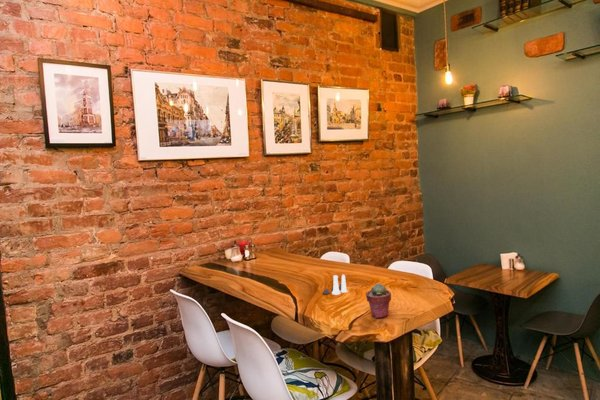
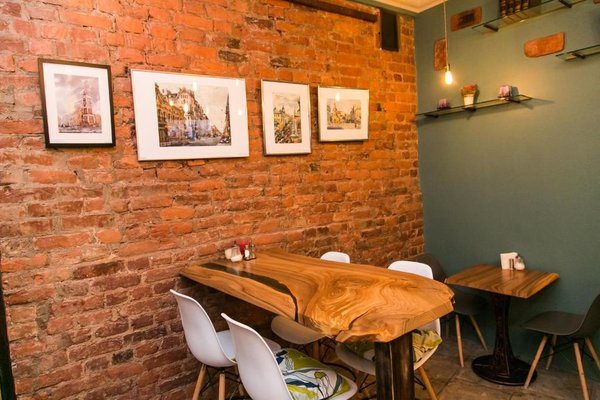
- salt and pepper shaker set (336, 282)
- potted succulent (378, 299)
